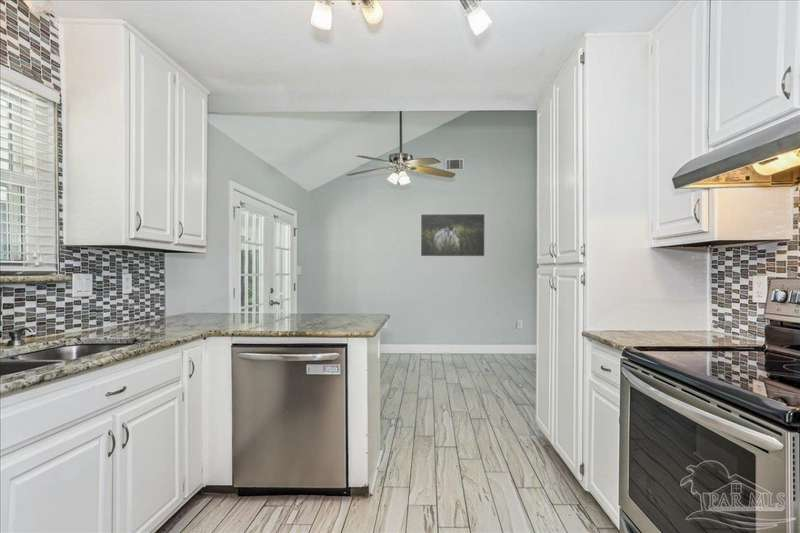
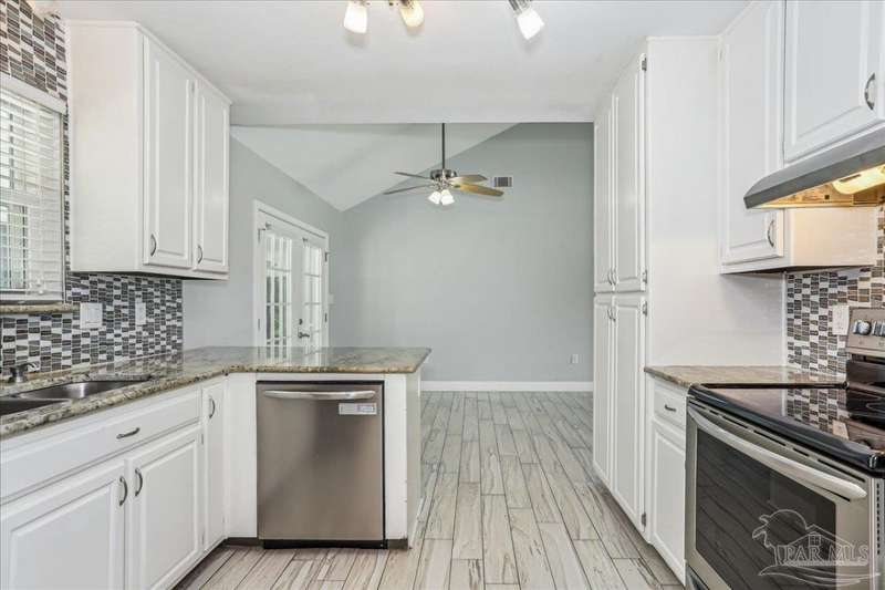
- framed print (452, 235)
